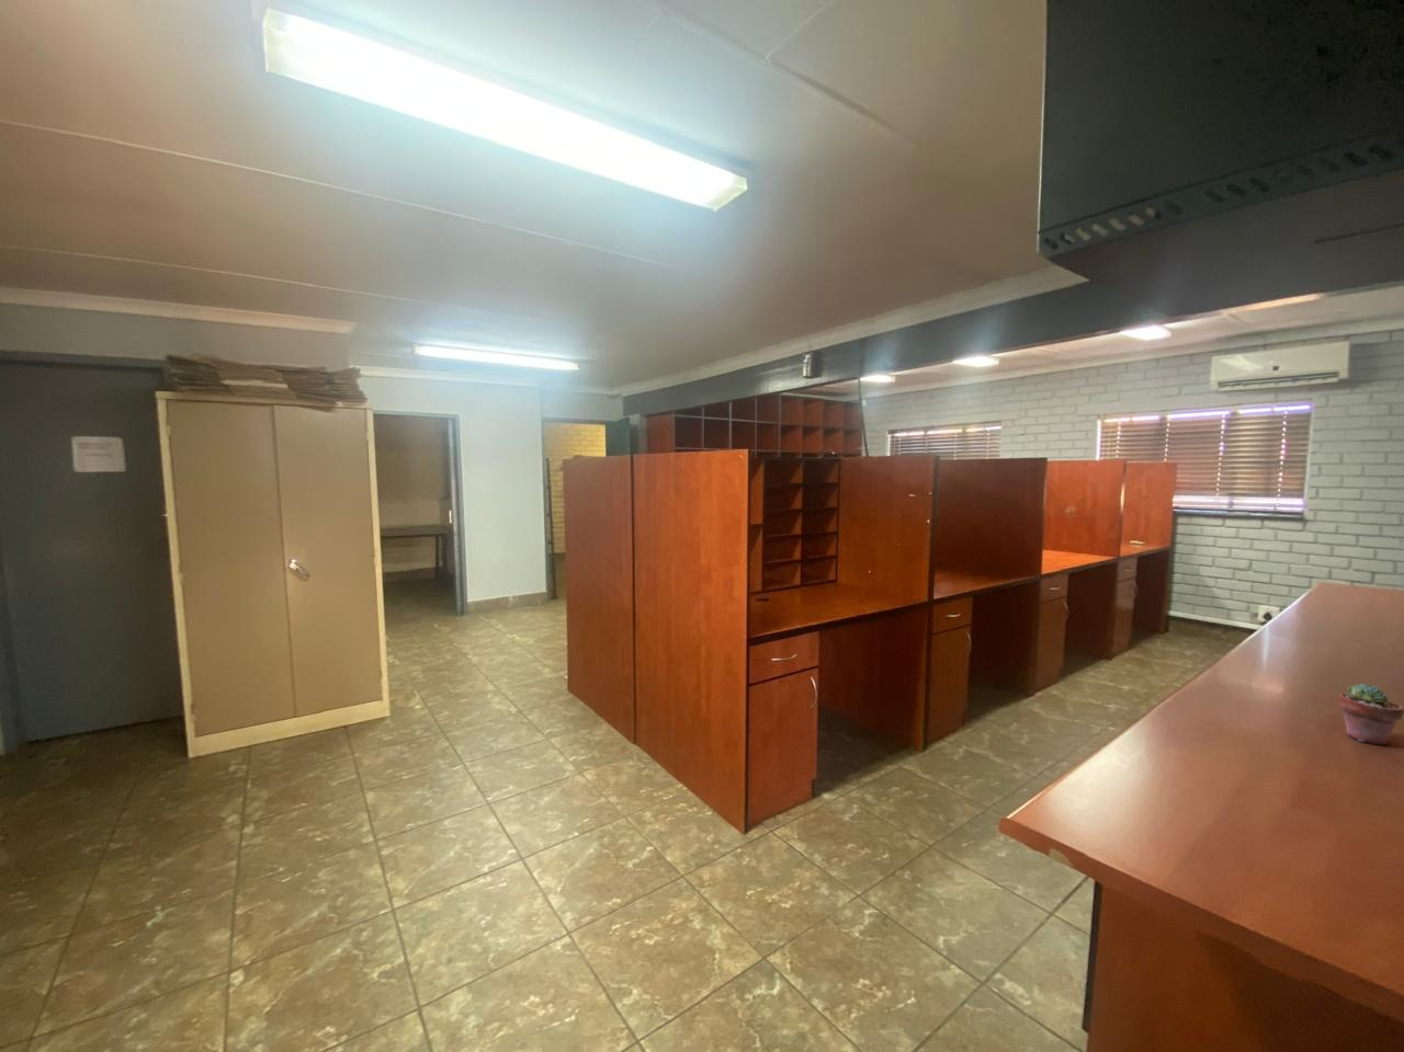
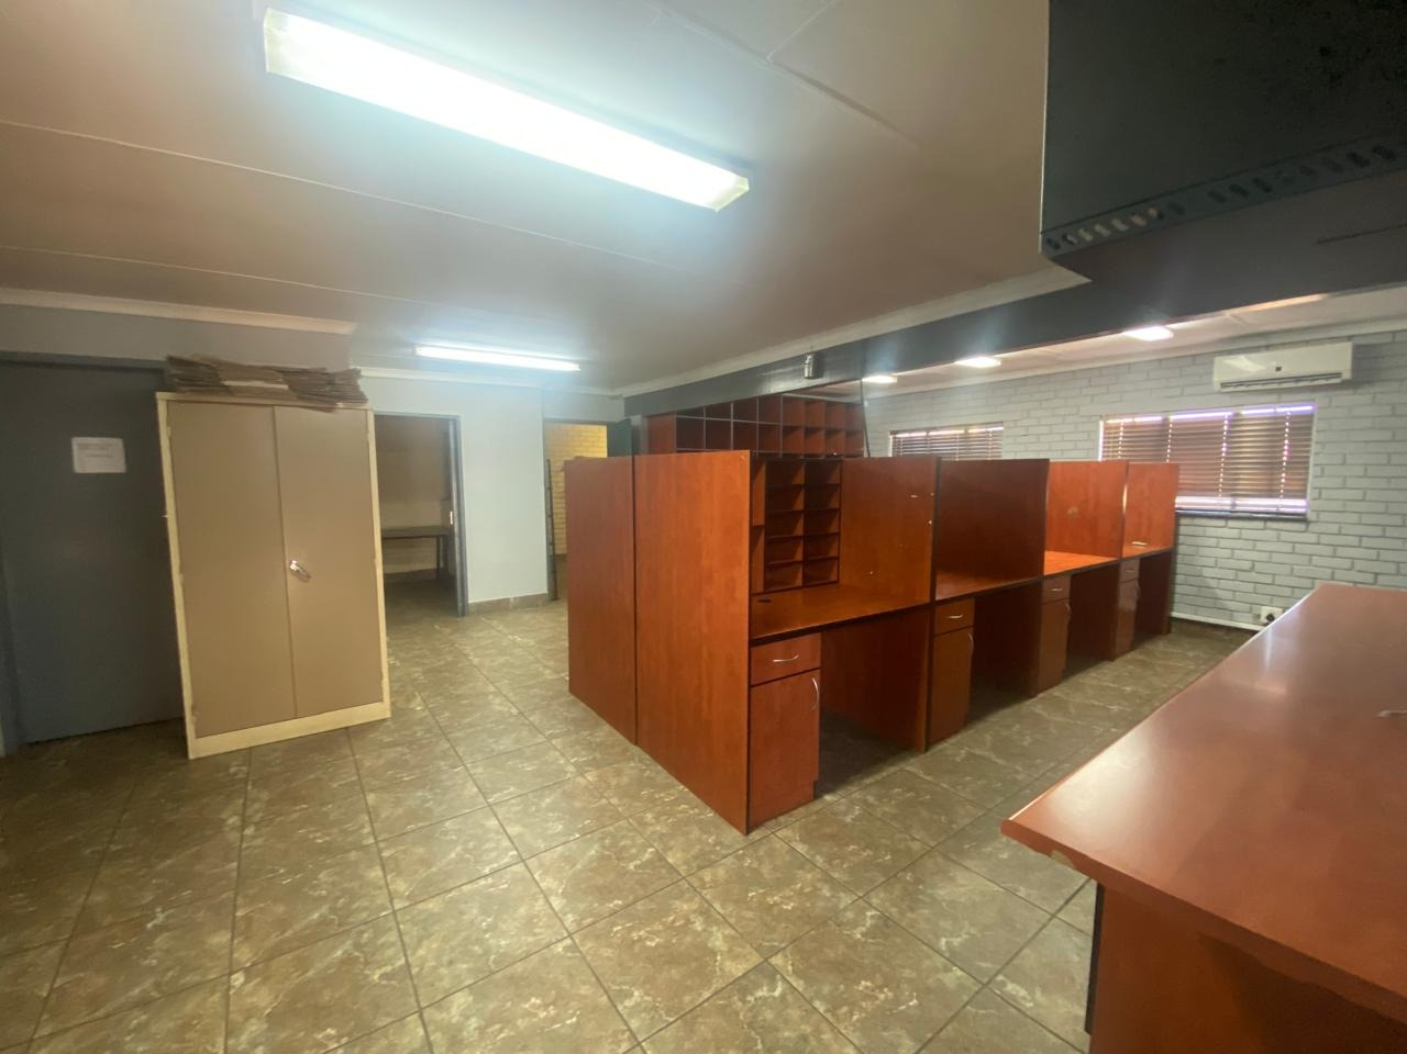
- potted succulent (1369, 712)
